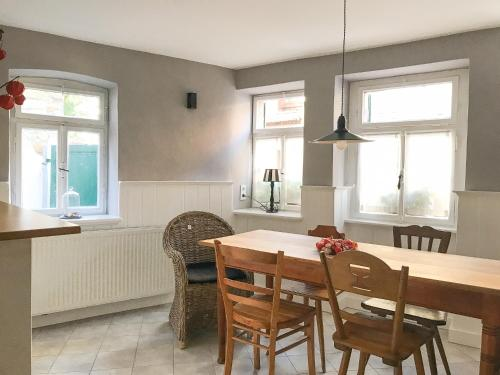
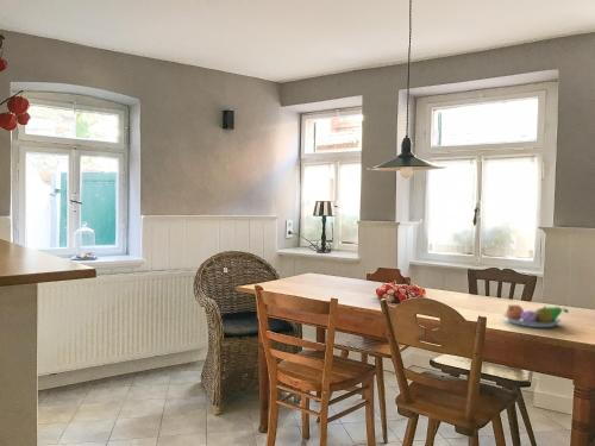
+ fruit bowl (533, 312)
